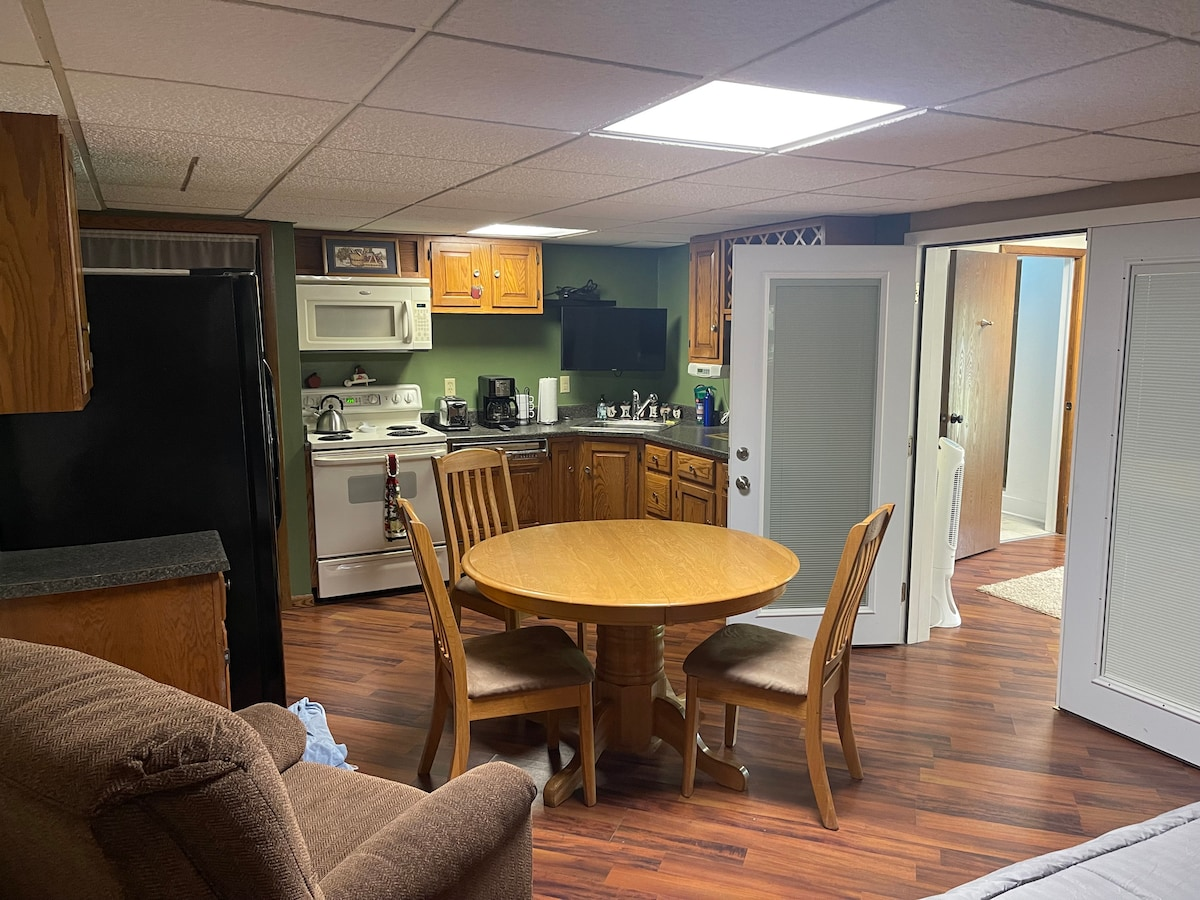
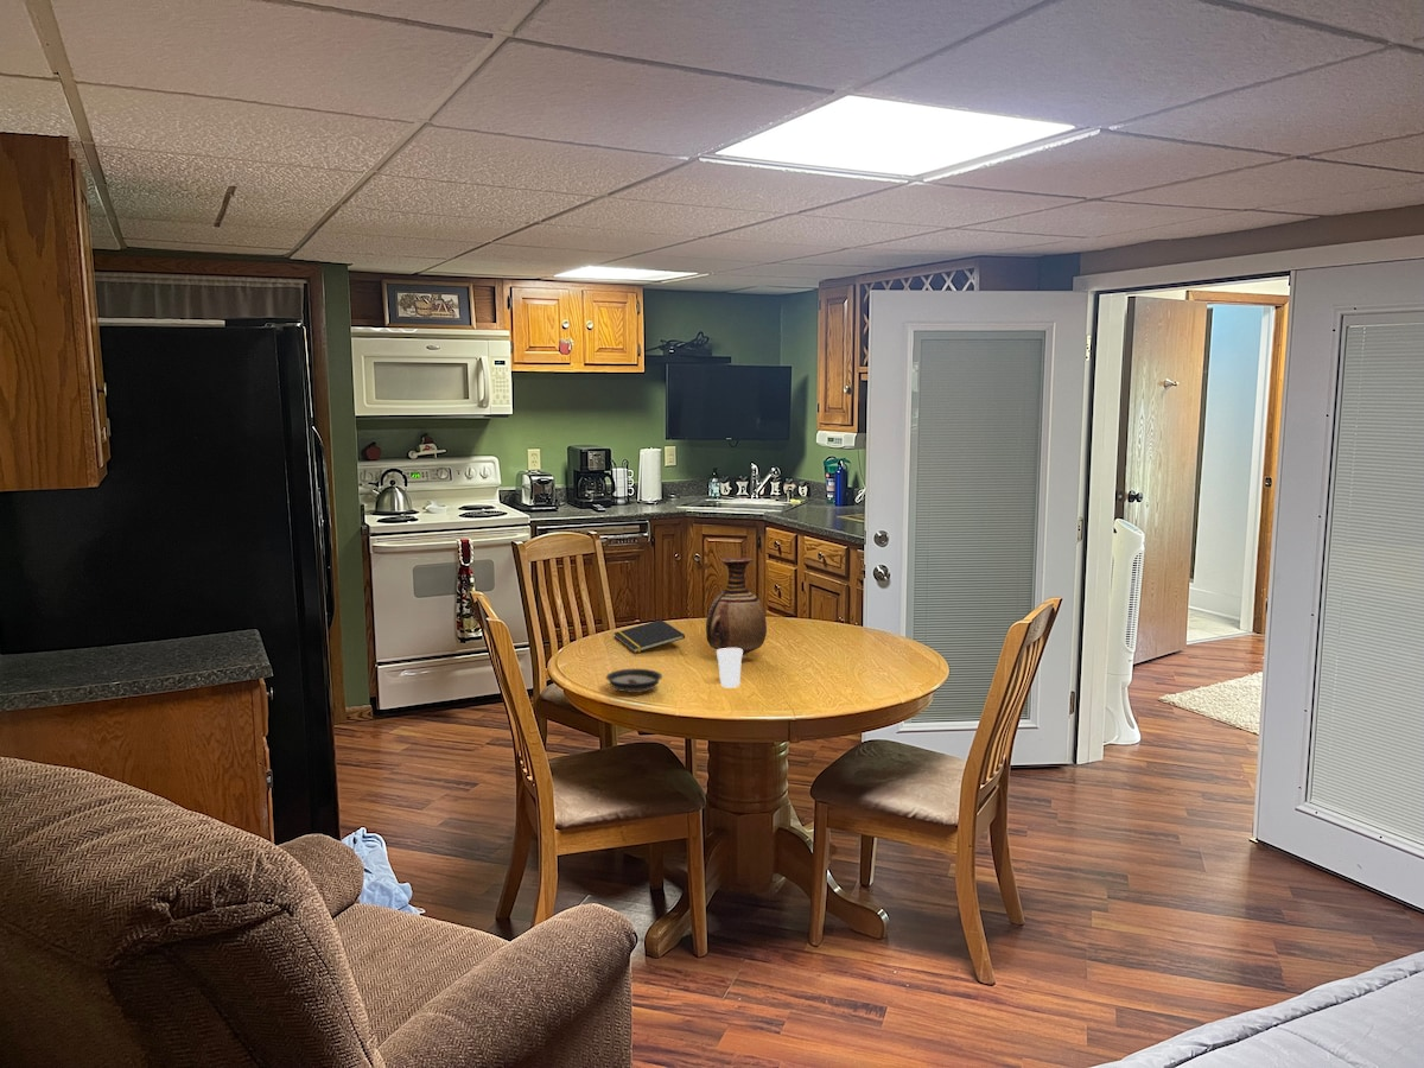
+ cup (729, 667)
+ notepad (648, 635)
+ saucer (634, 682)
+ vase (736, 608)
